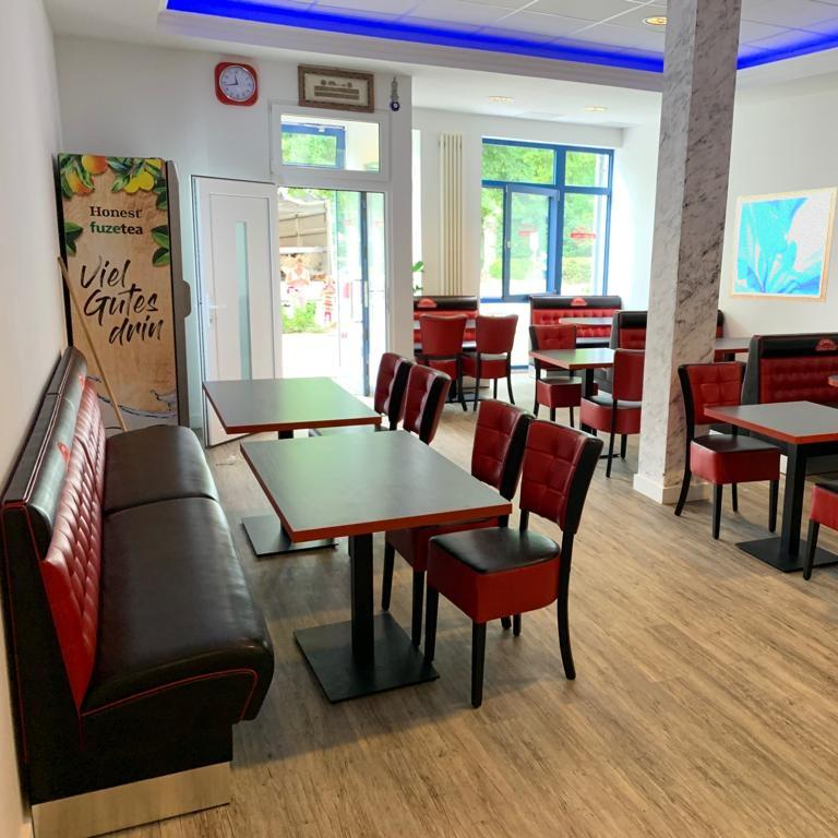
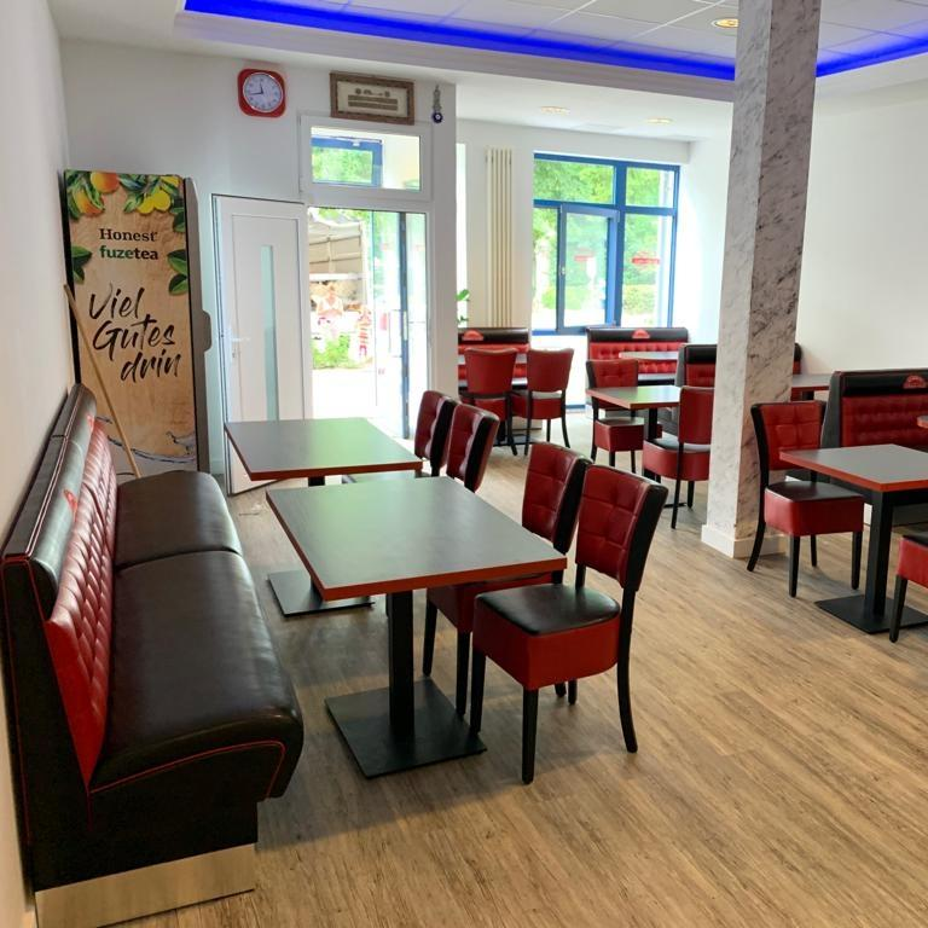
- wall art (778, 247)
